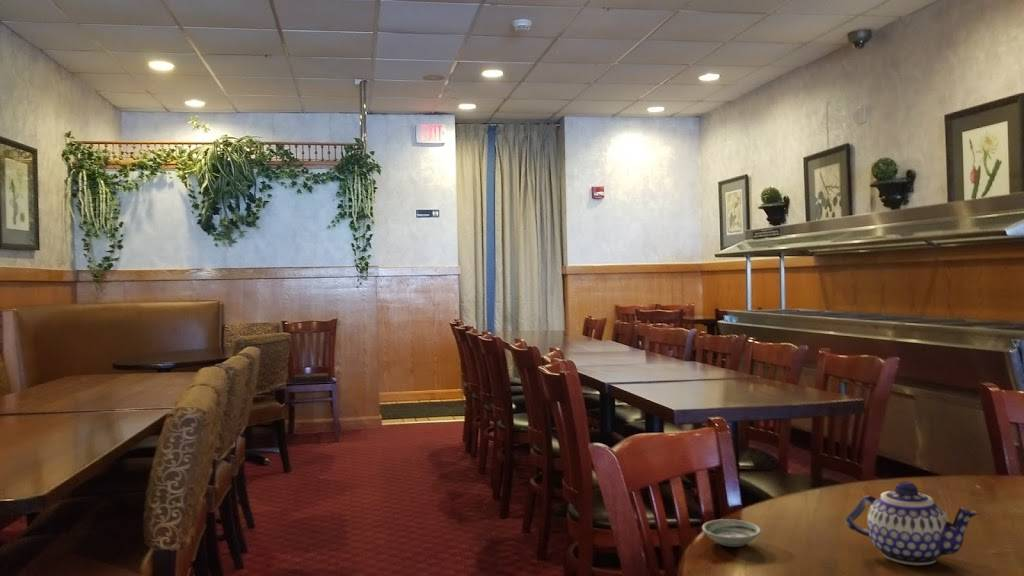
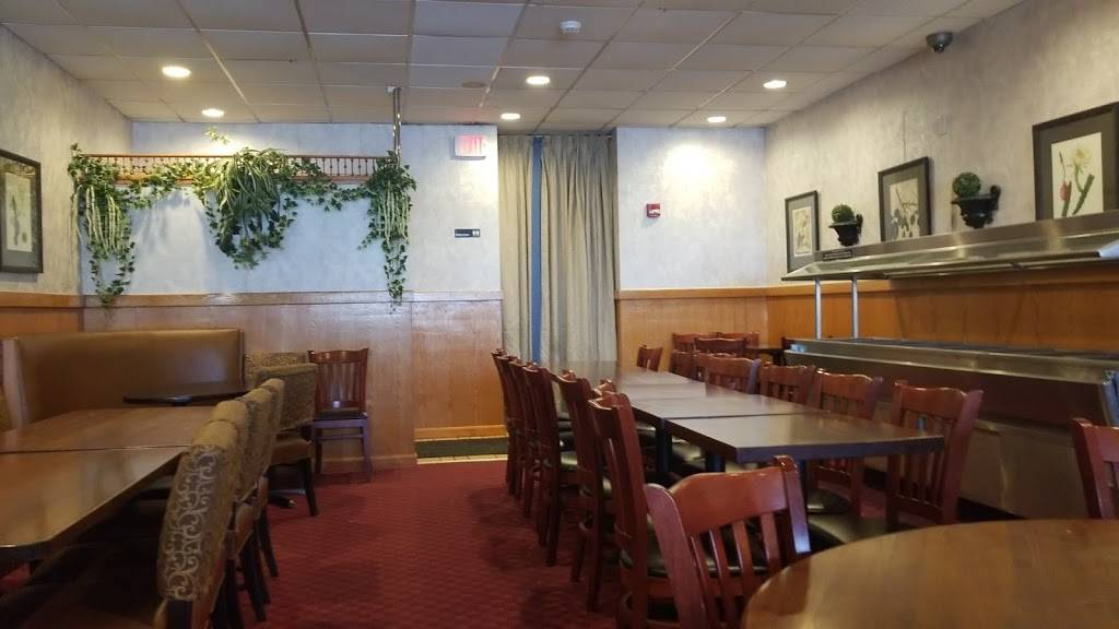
- teapot (909, 519)
- saucer (731, 534)
